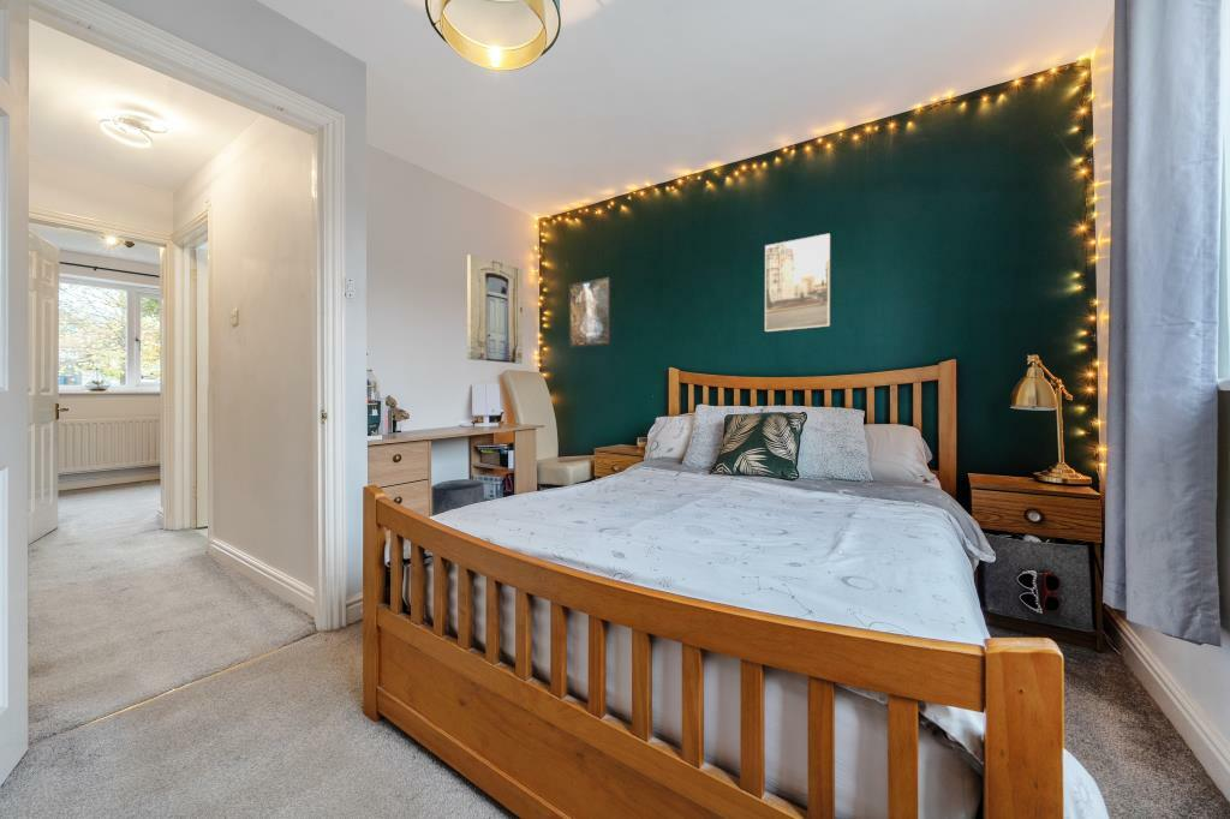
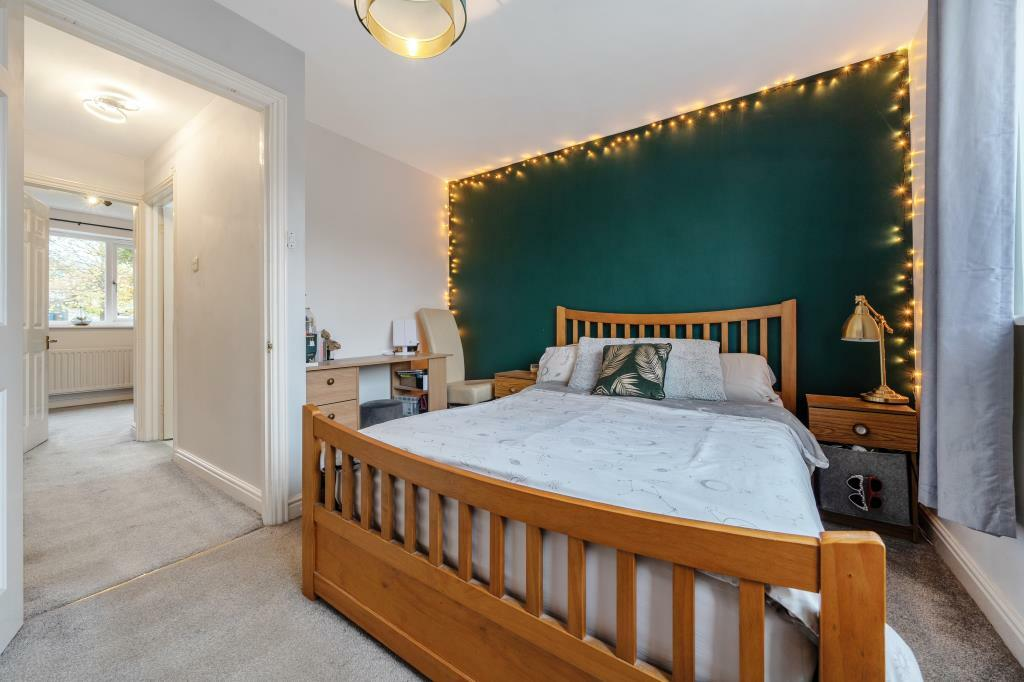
- wall art (495, 311)
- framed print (589, 313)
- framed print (796, 285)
